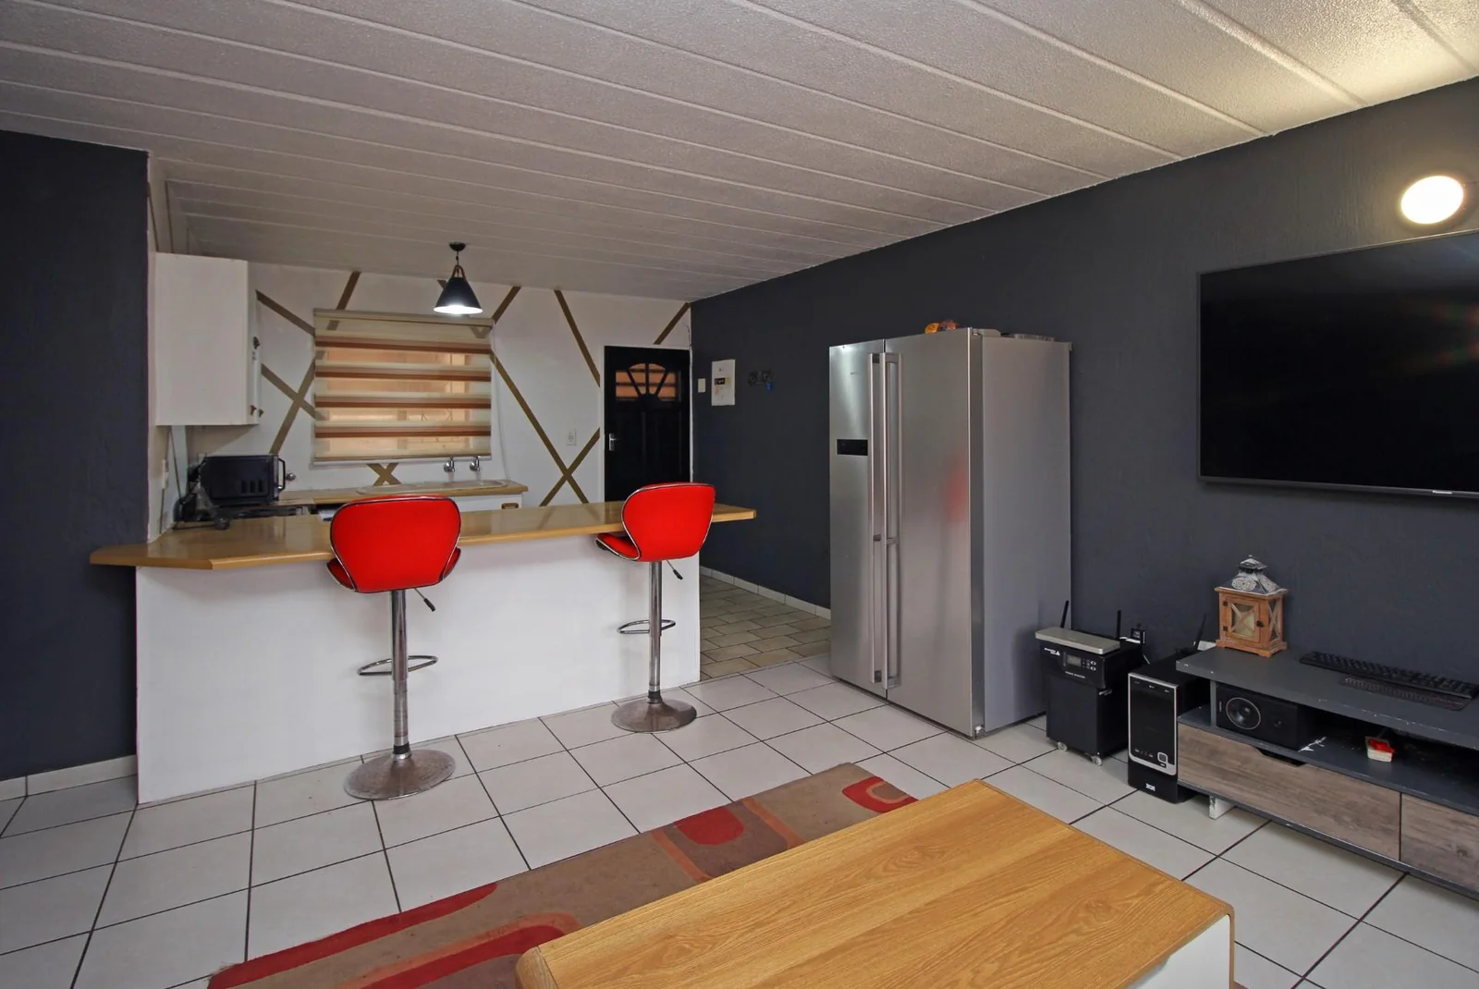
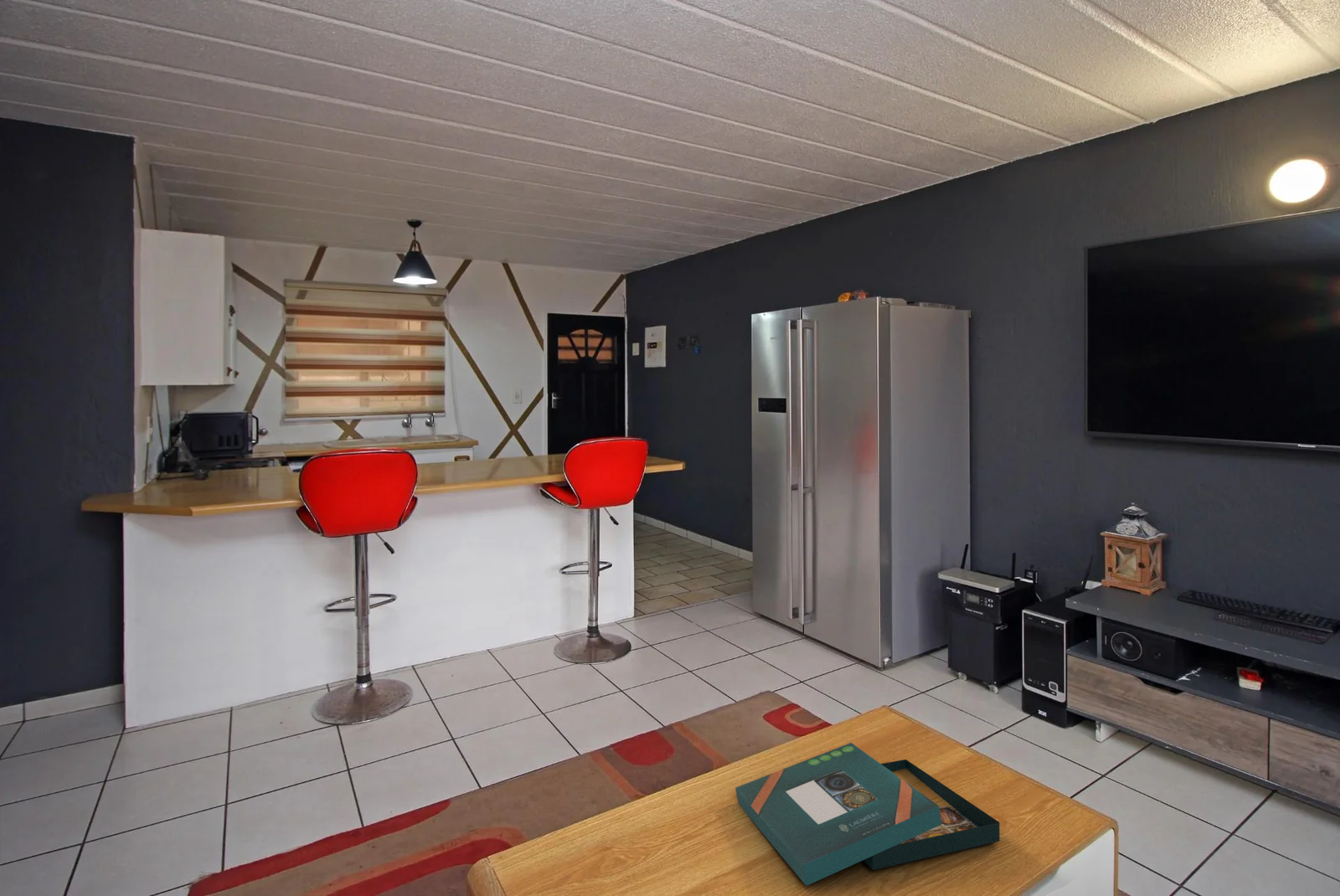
+ board game (861, 799)
